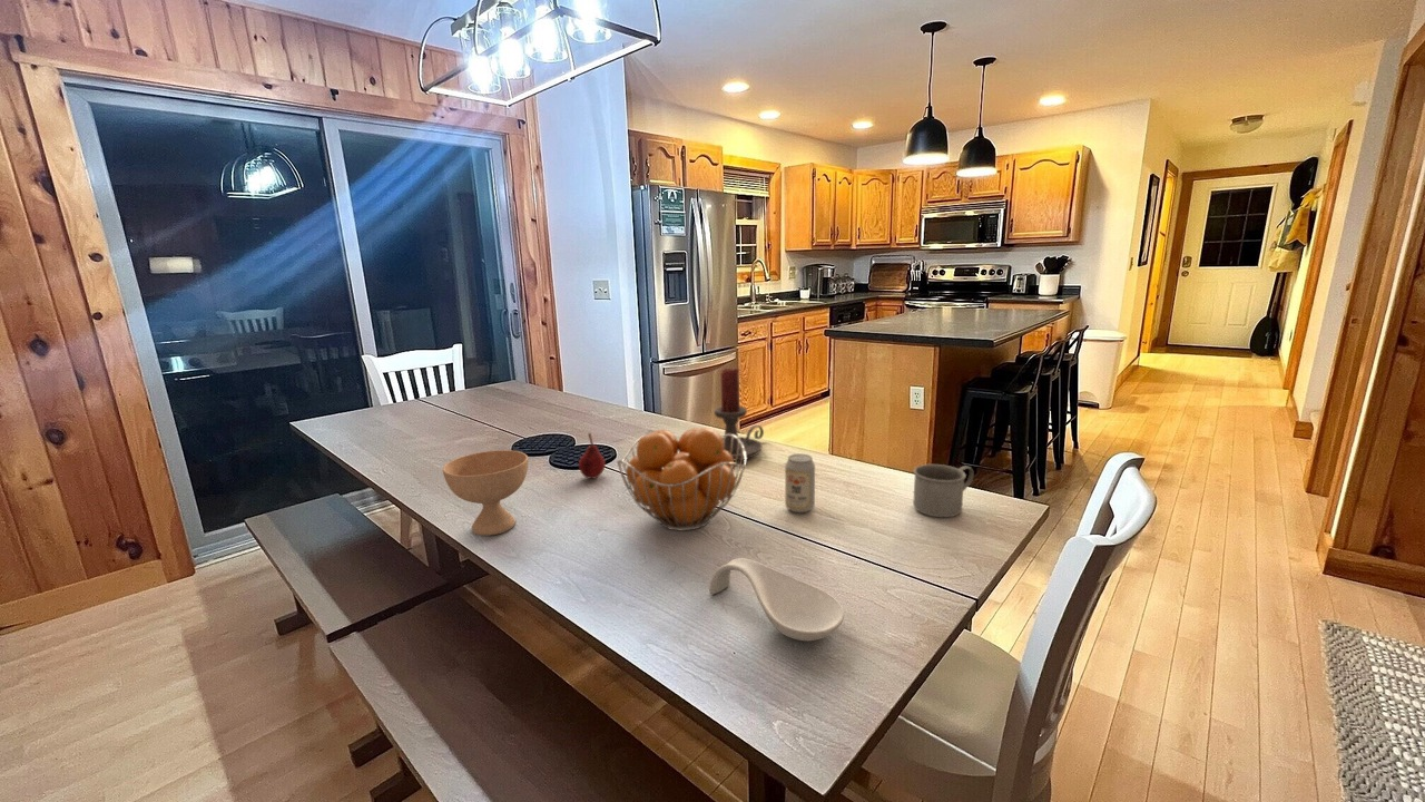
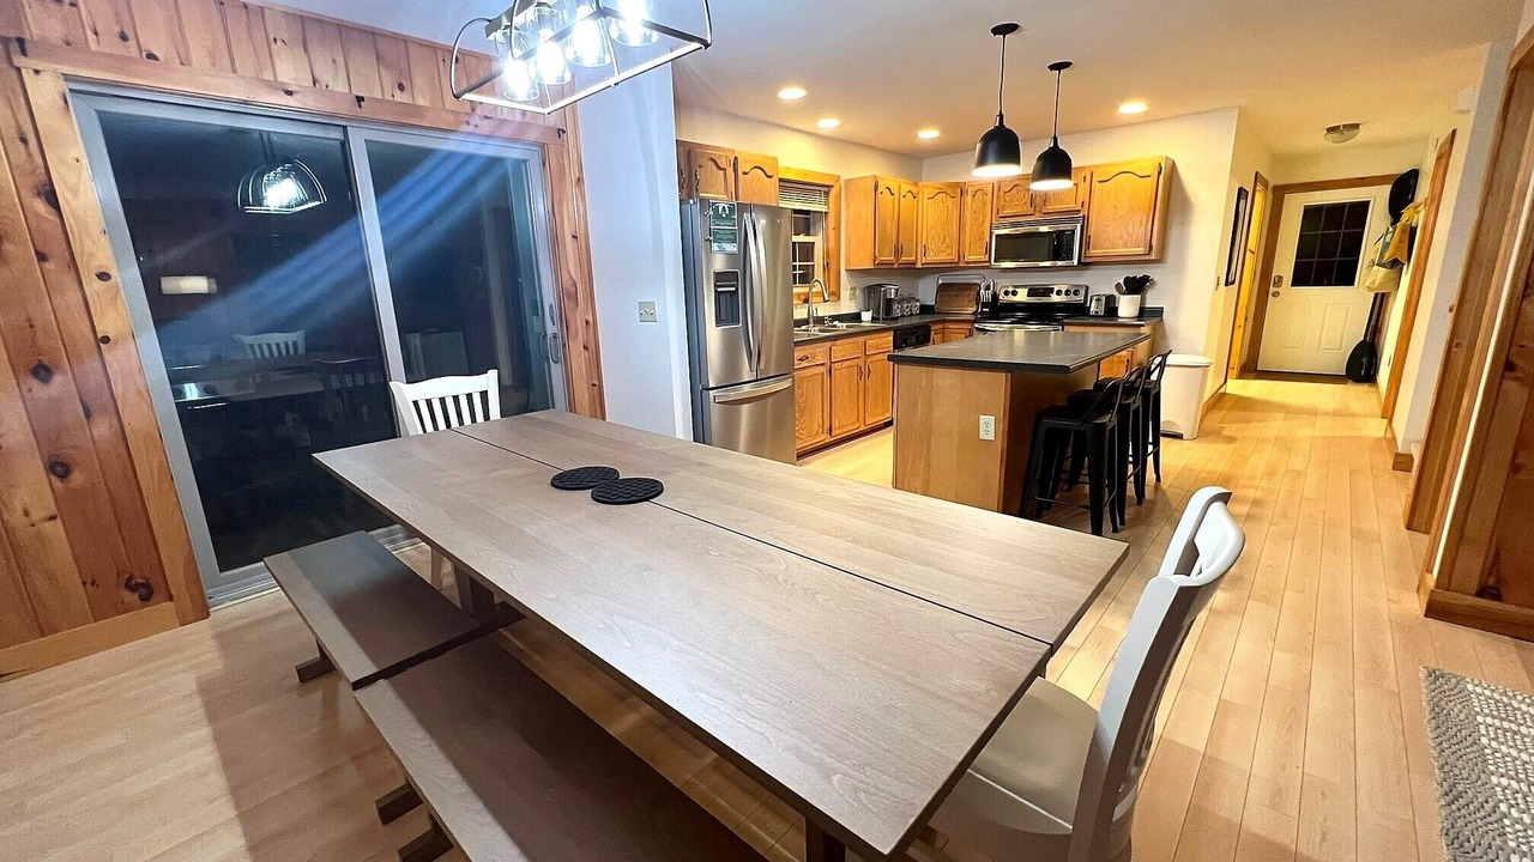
- fruit (591, 456)
- bowl (490, 495)
- mug (941, 488)
- spoon rest (772, 595)
- candle holder (736, 409)
- fruit basket (682, 475)
- beverage can (799, 482)
